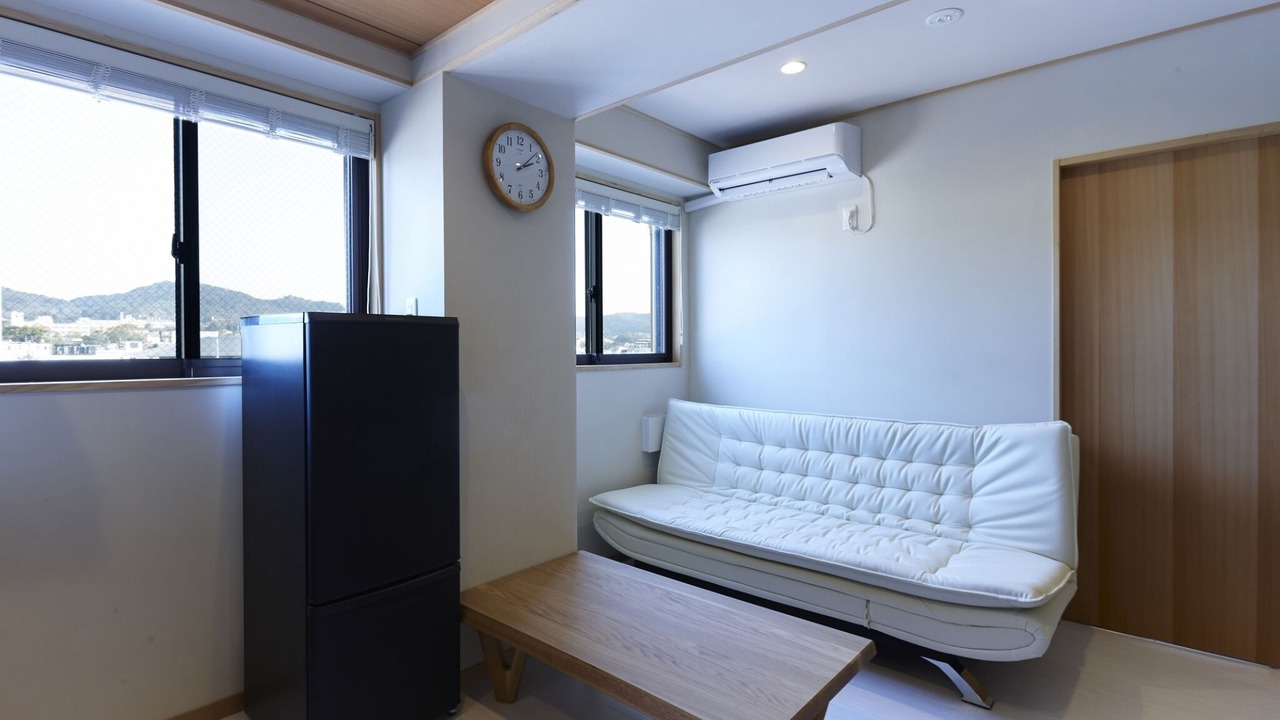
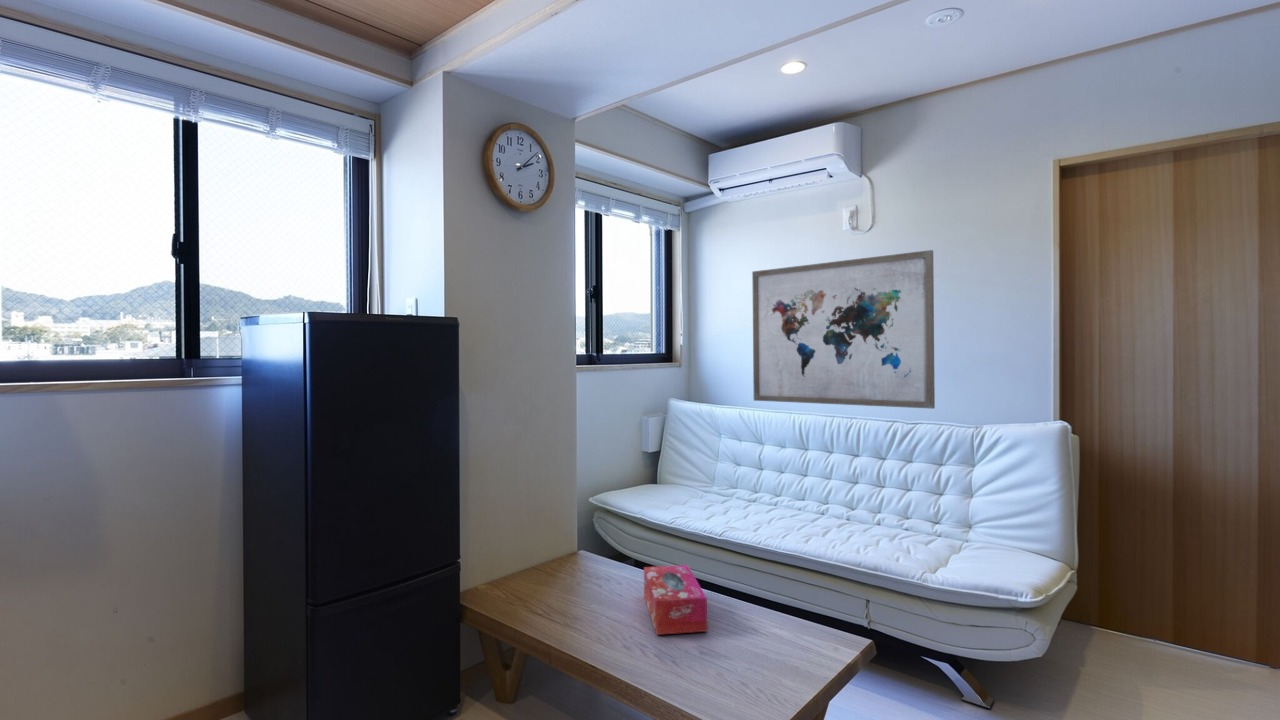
+ wall art (834, 333)
+ tissue box (673, 597)
